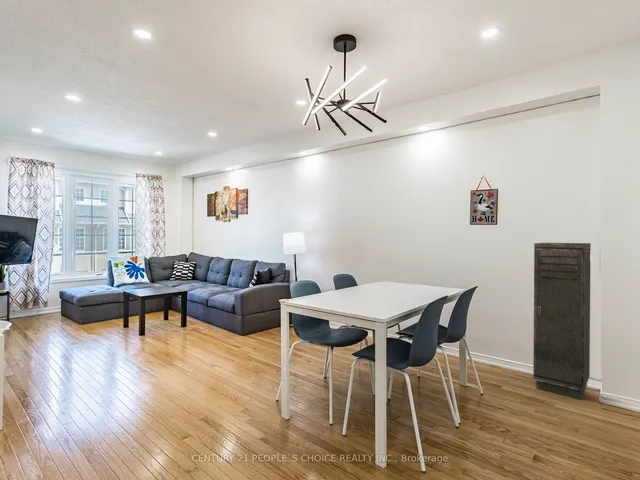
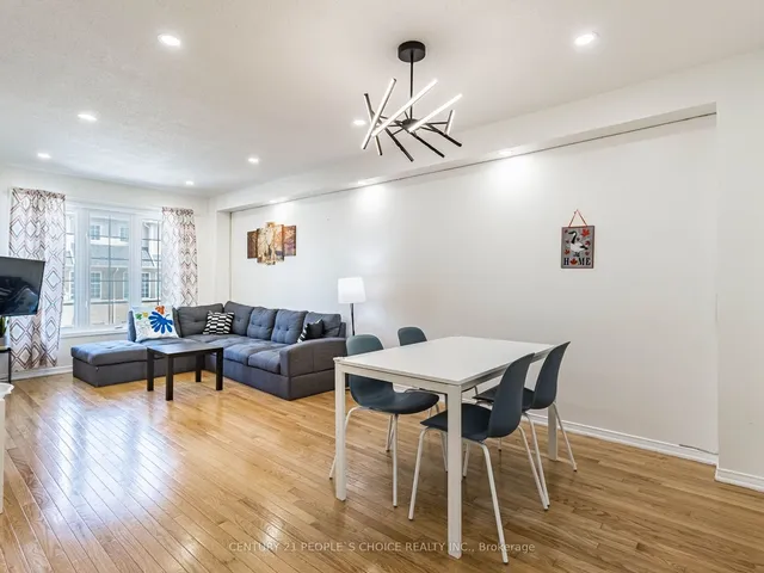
- storage cabinet (562, 315)
